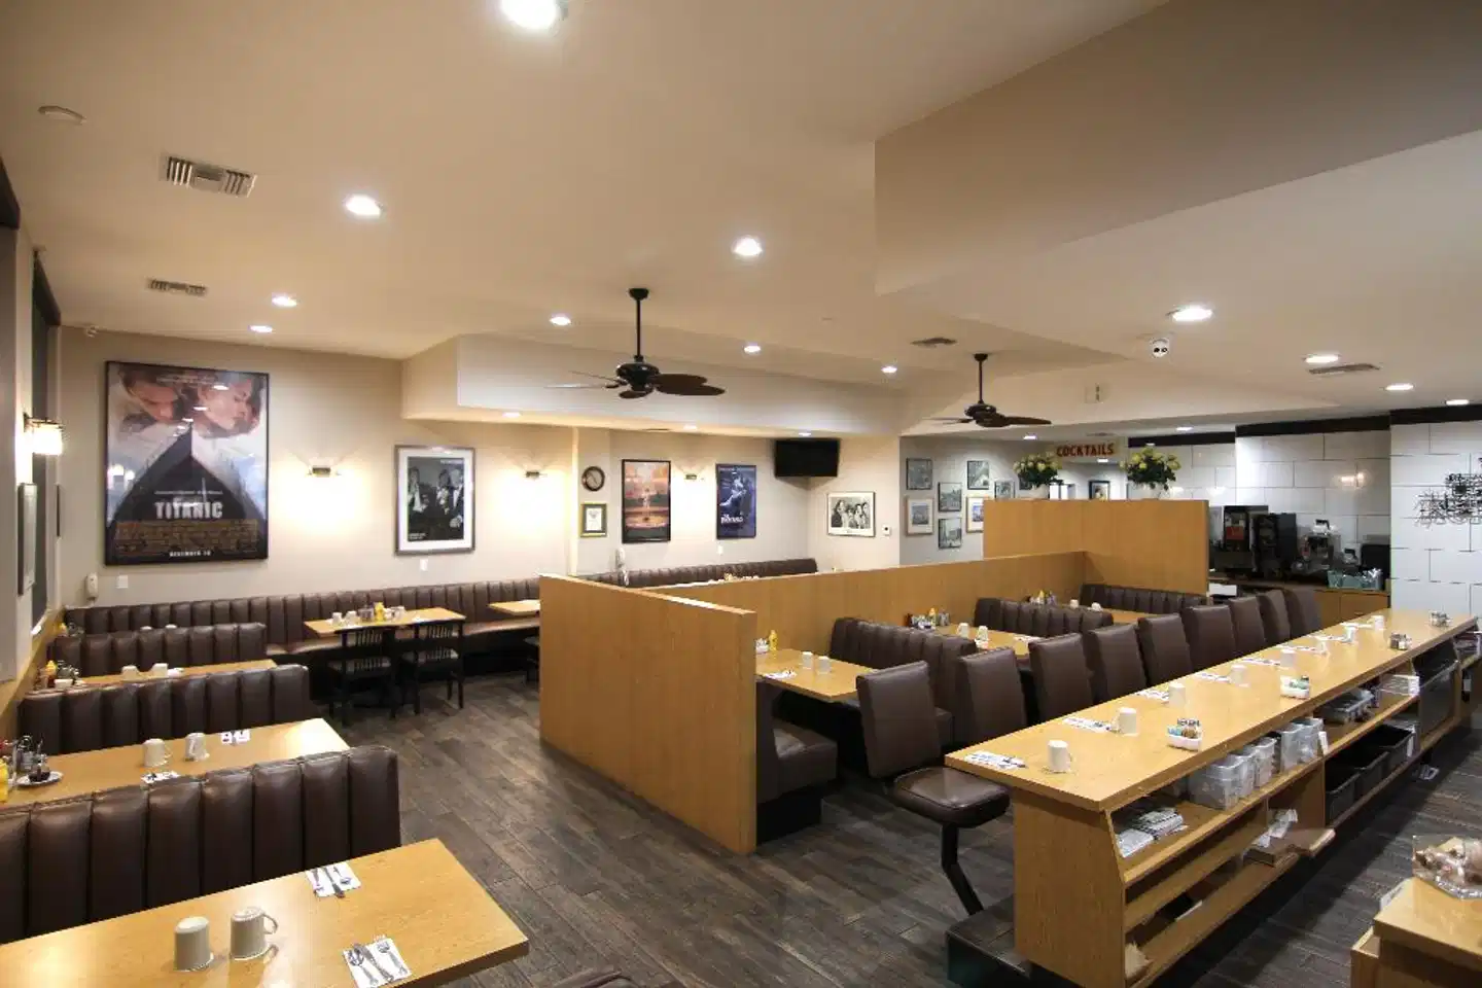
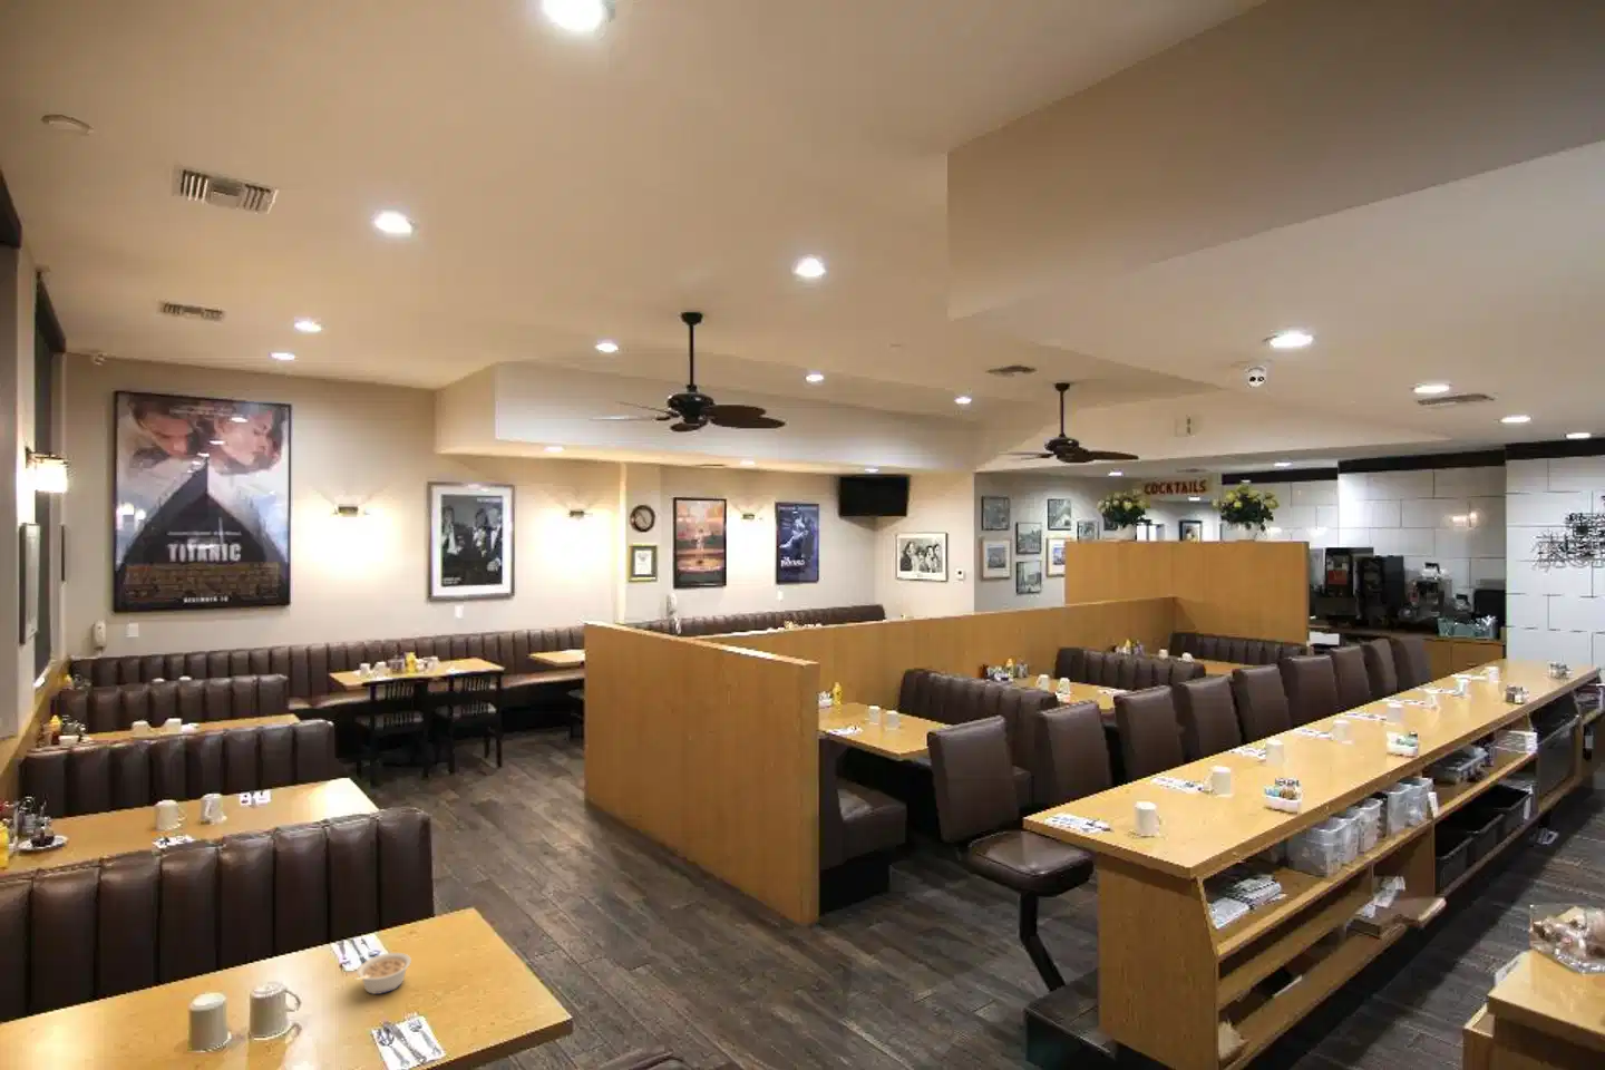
+ legume (383, 974)
